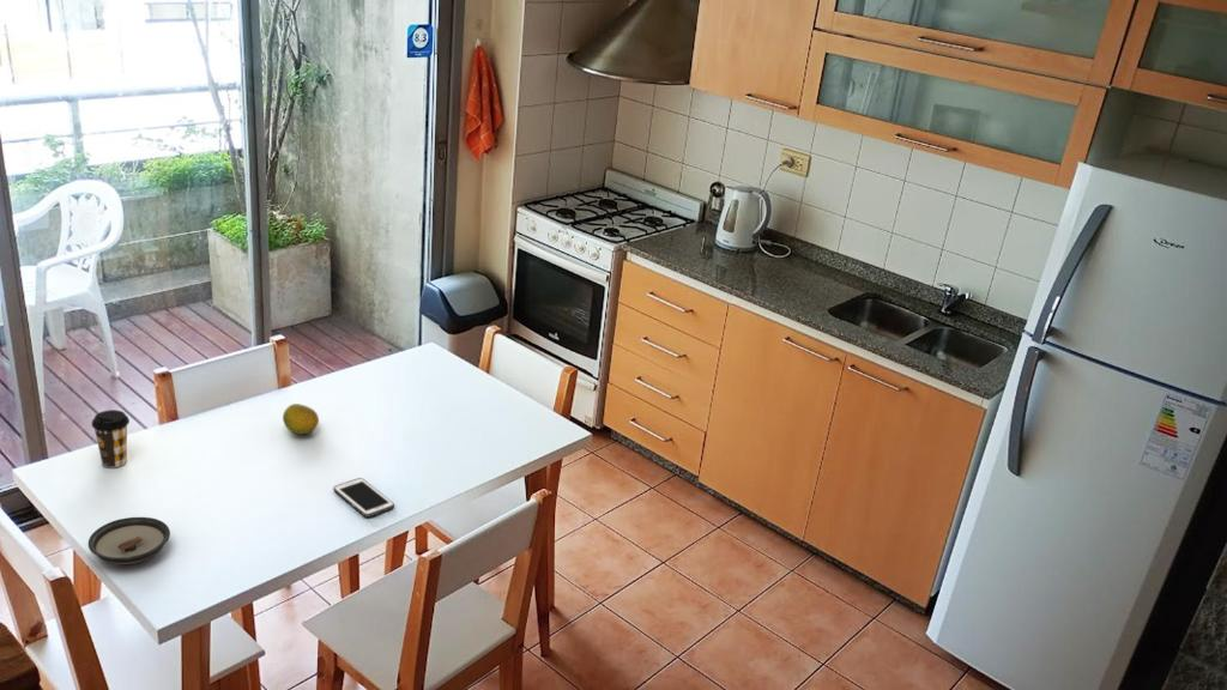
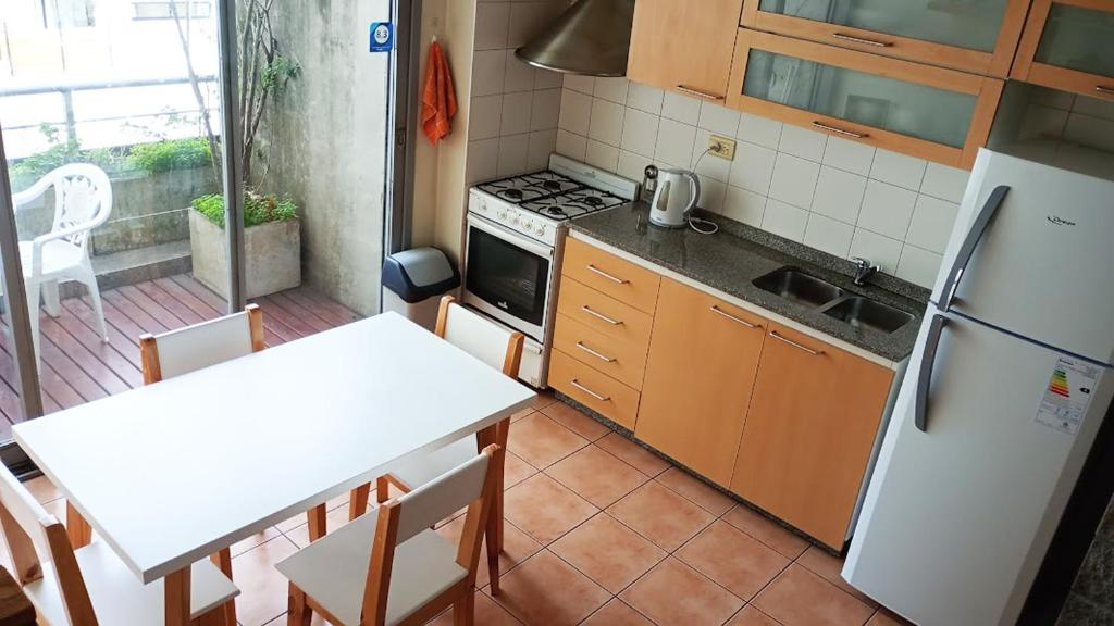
- saucer (129, 544)
- coffee cup (111, 438)
- cell phone (363, 497)
- fruit (301, 418)
